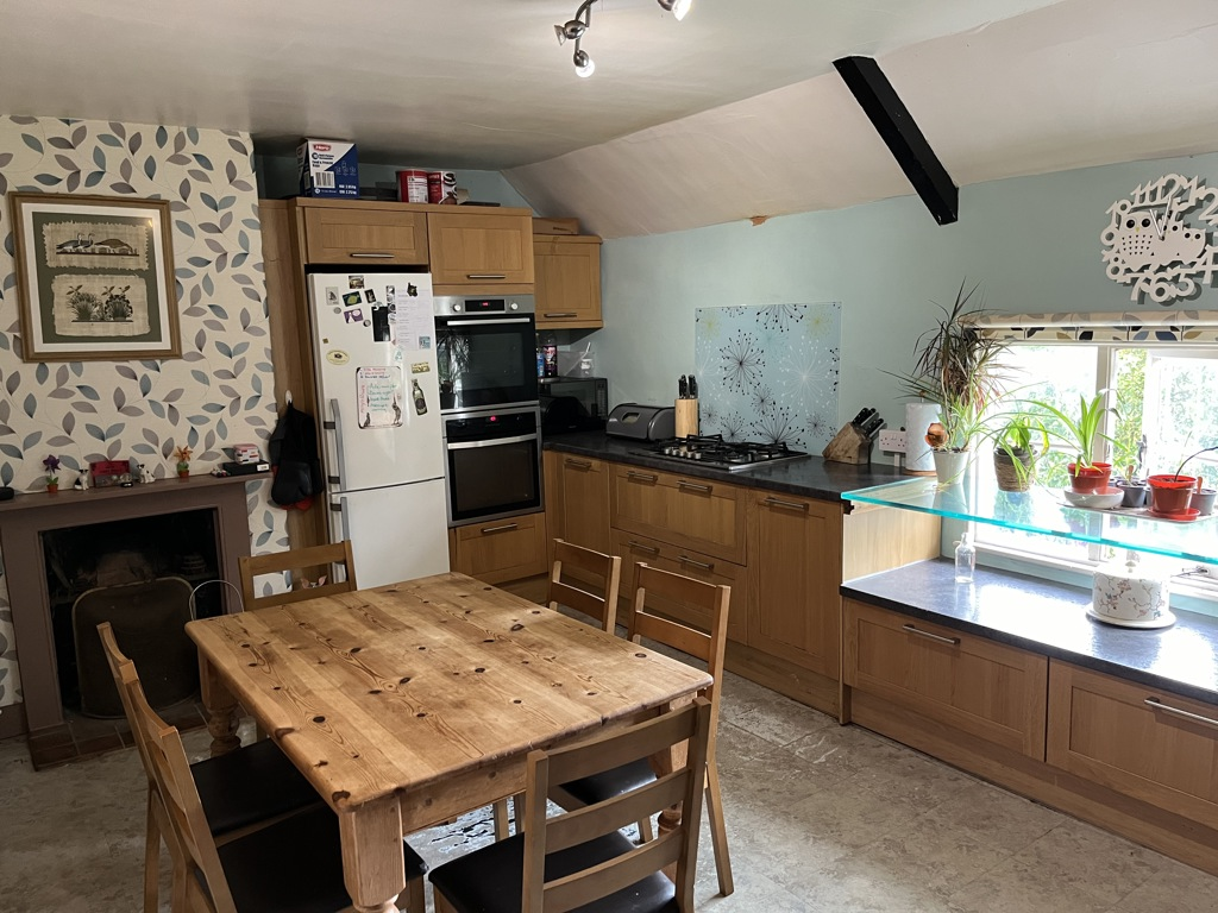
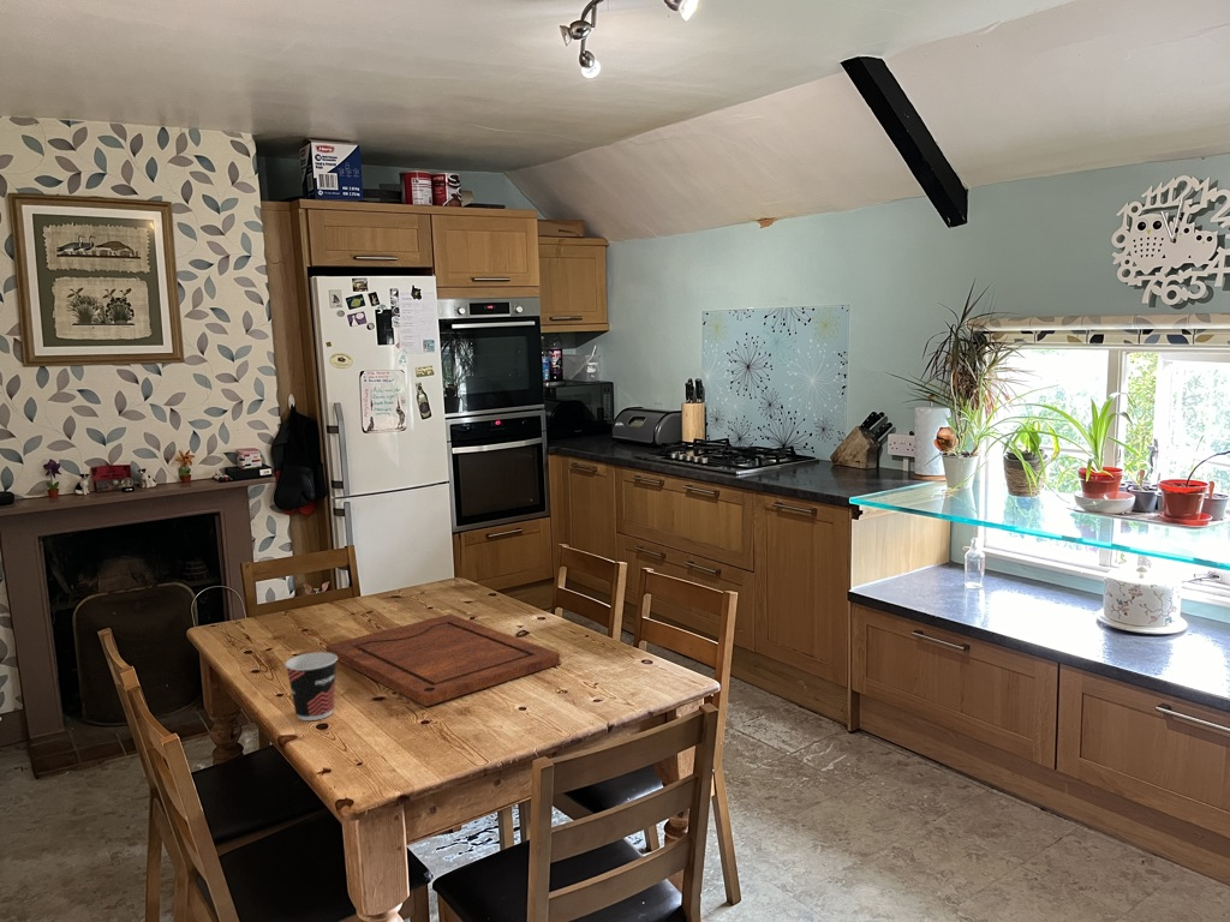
+ cutting board (440, 653)
+ cup (312, 687)
